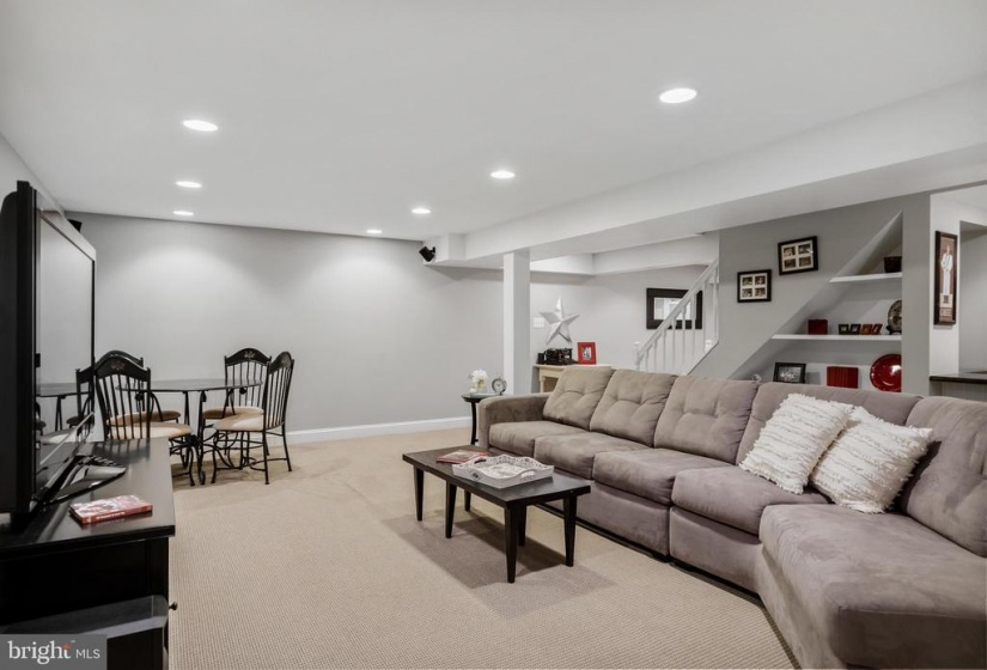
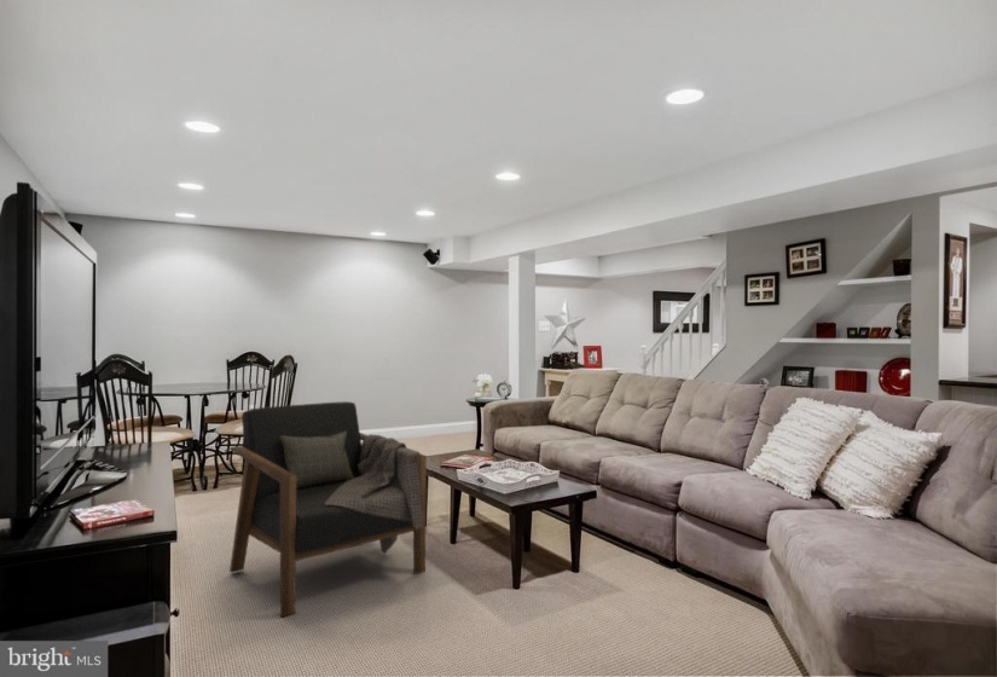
+ armchair (340, 490)
